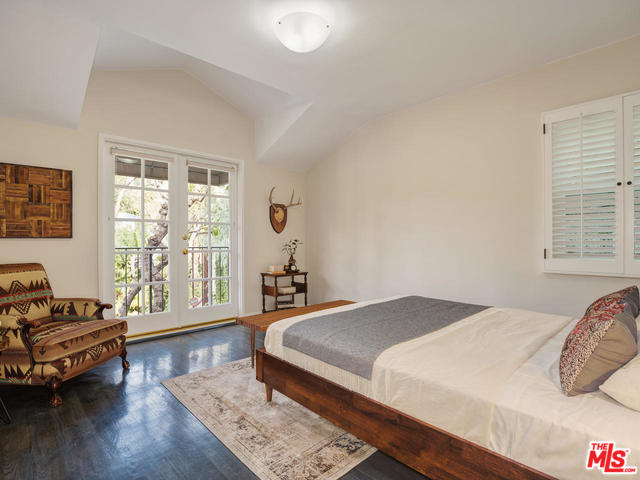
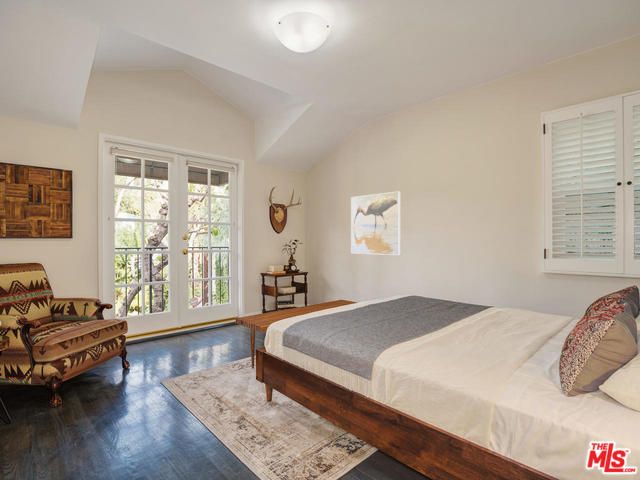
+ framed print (374, 224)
